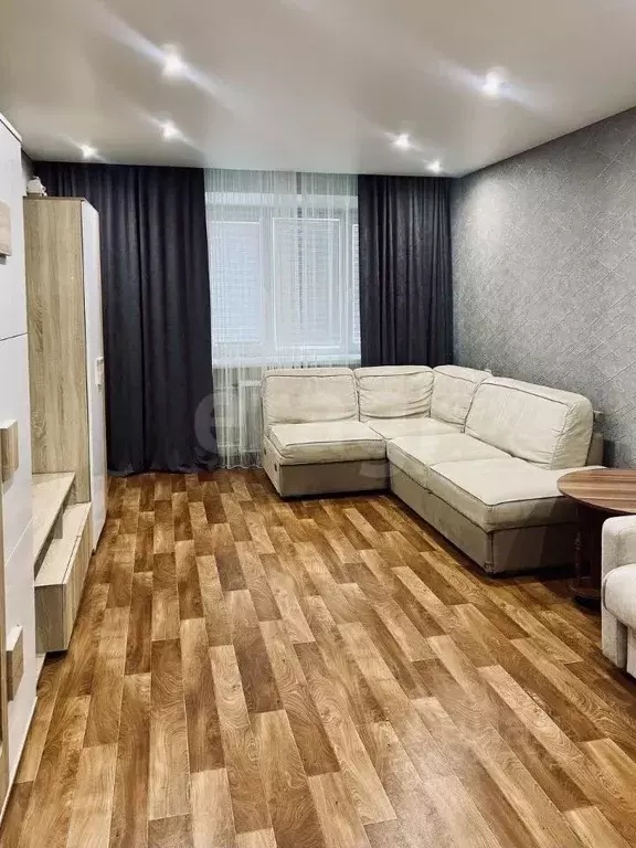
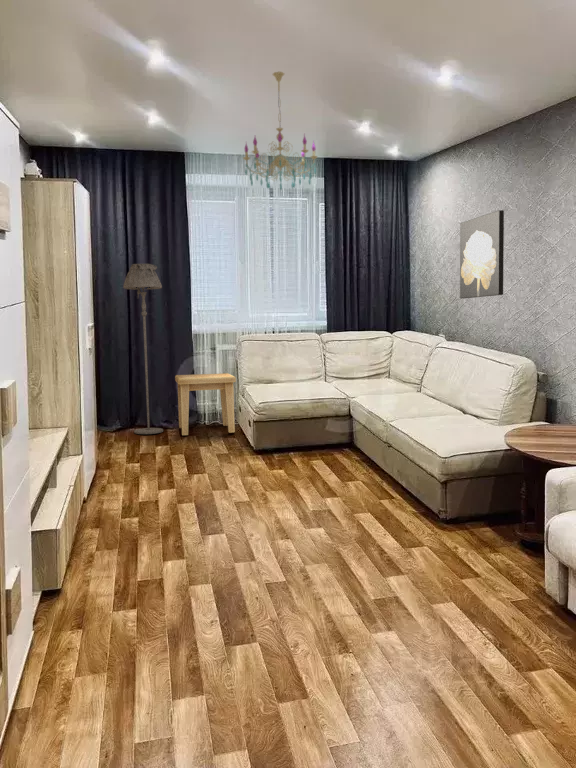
+ chandelier (279, 132)
+ floor lamp (145, 349)
+ side table (205, 389)
+ wall art (480, 257)
